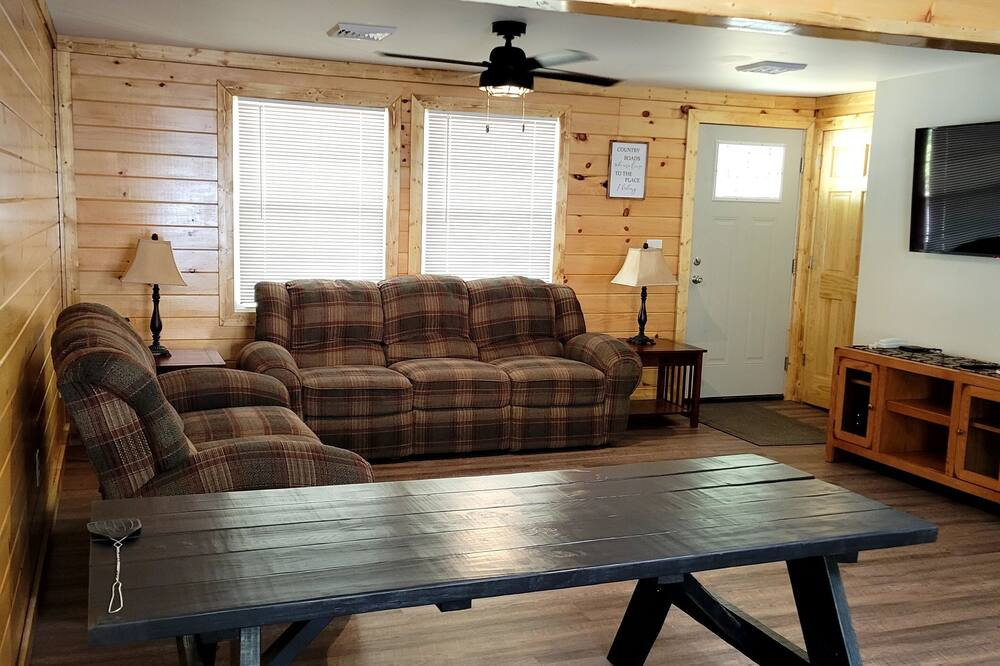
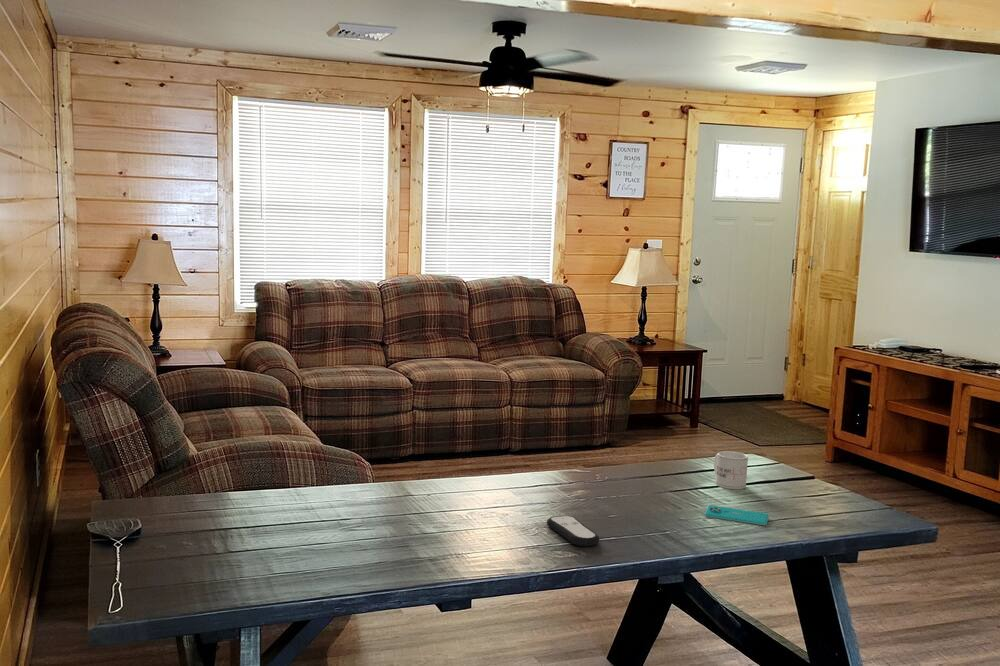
+ smartphone (736, 514)
+ remote control (573, 530)
+ mug (727, 468)
